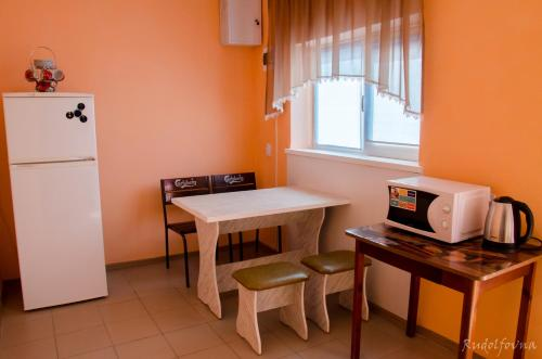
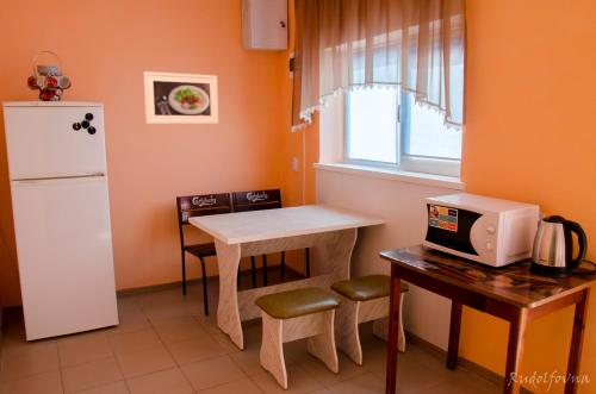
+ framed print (182, 99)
